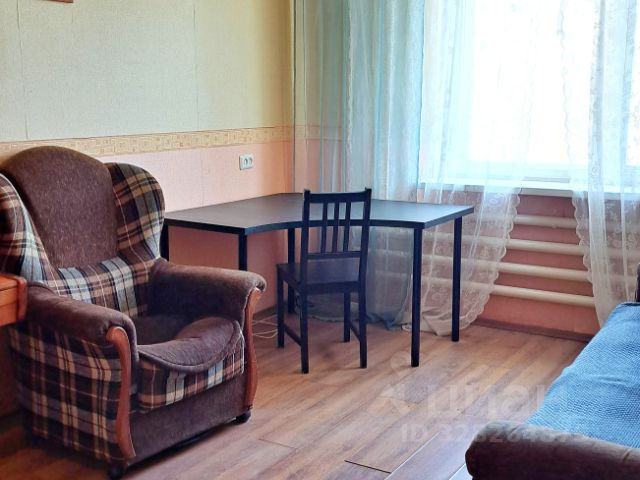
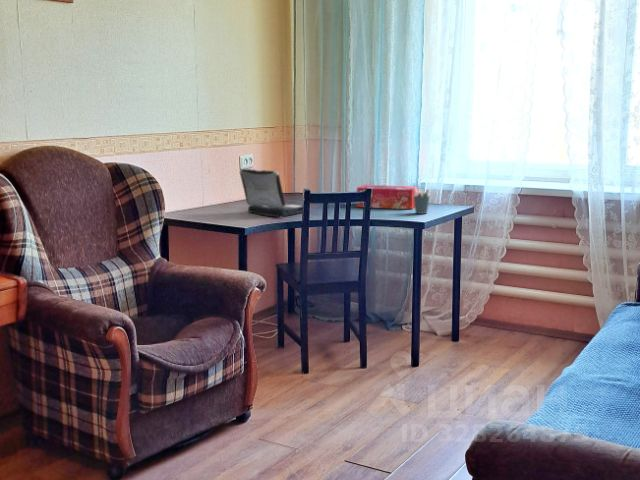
+ tissue box (387, 196)
+ pen holder (421, 200)
+ laptop (274, 190)
